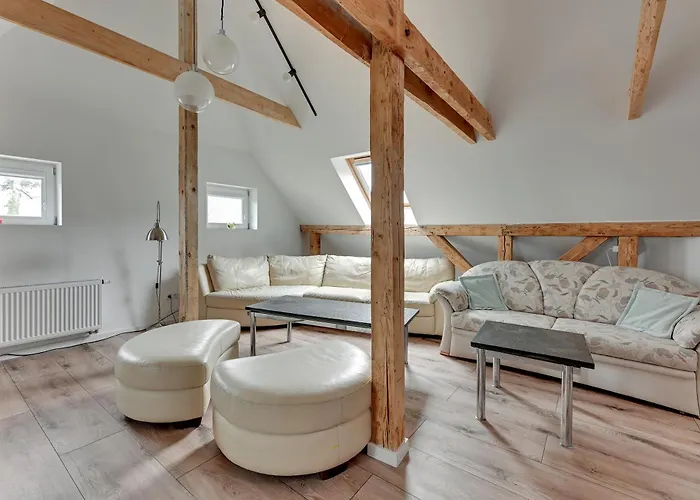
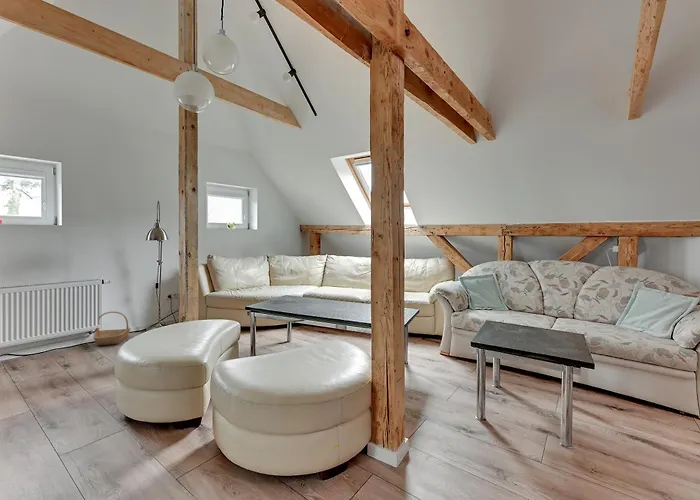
+ basket (112, 330)
